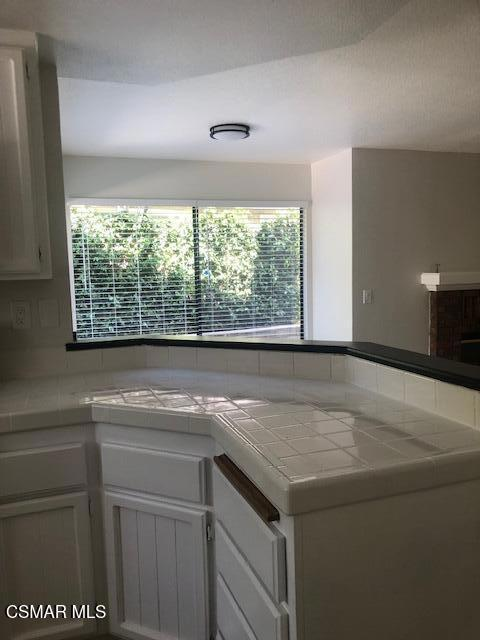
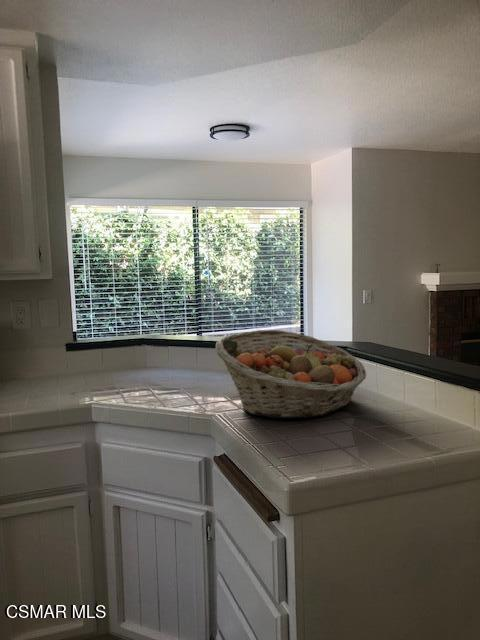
+ fruit basket (291, 369)
